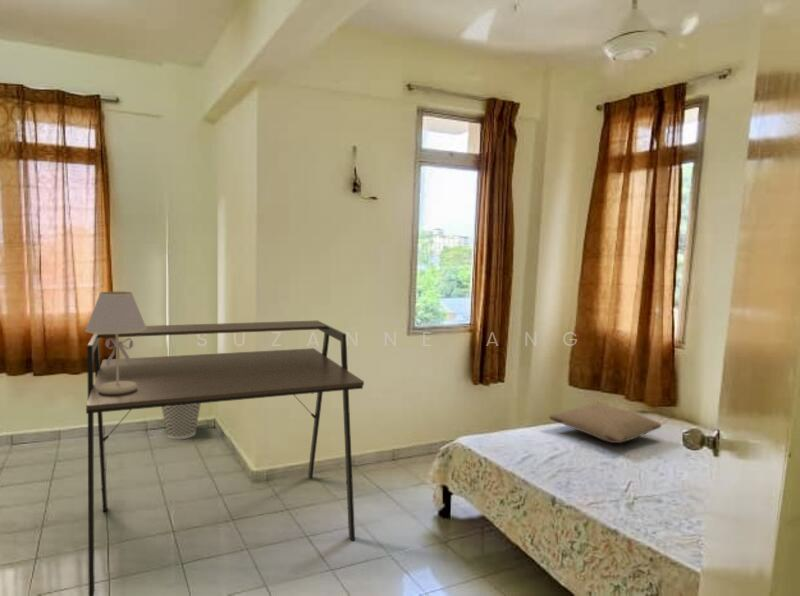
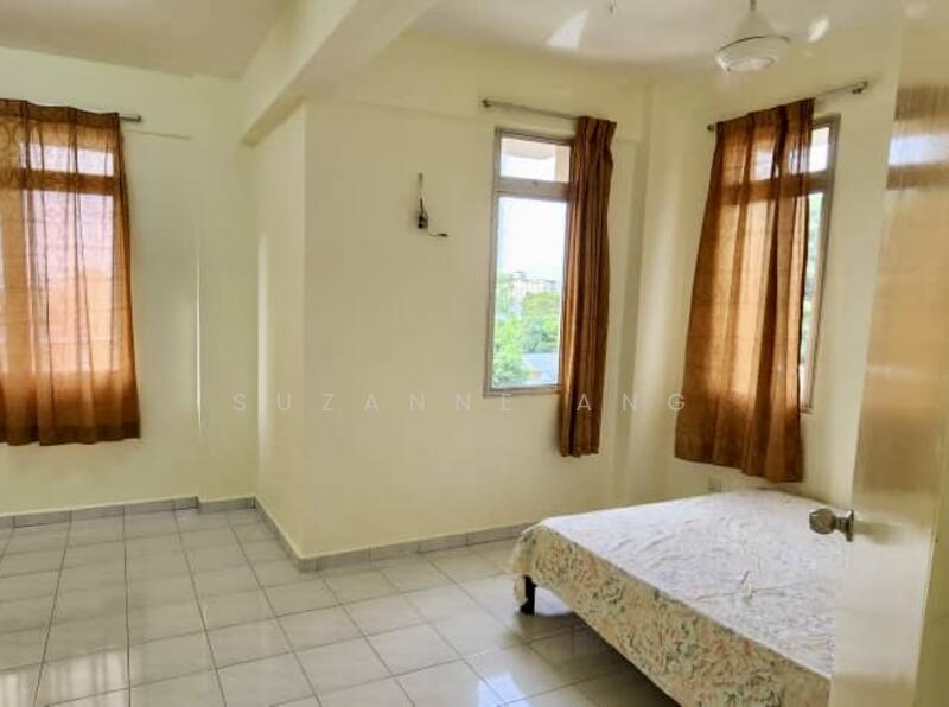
- desk (219, 401)
- table lamp (117, 341)
- pillow (605, 421)
- wastebasket (181, 415)
